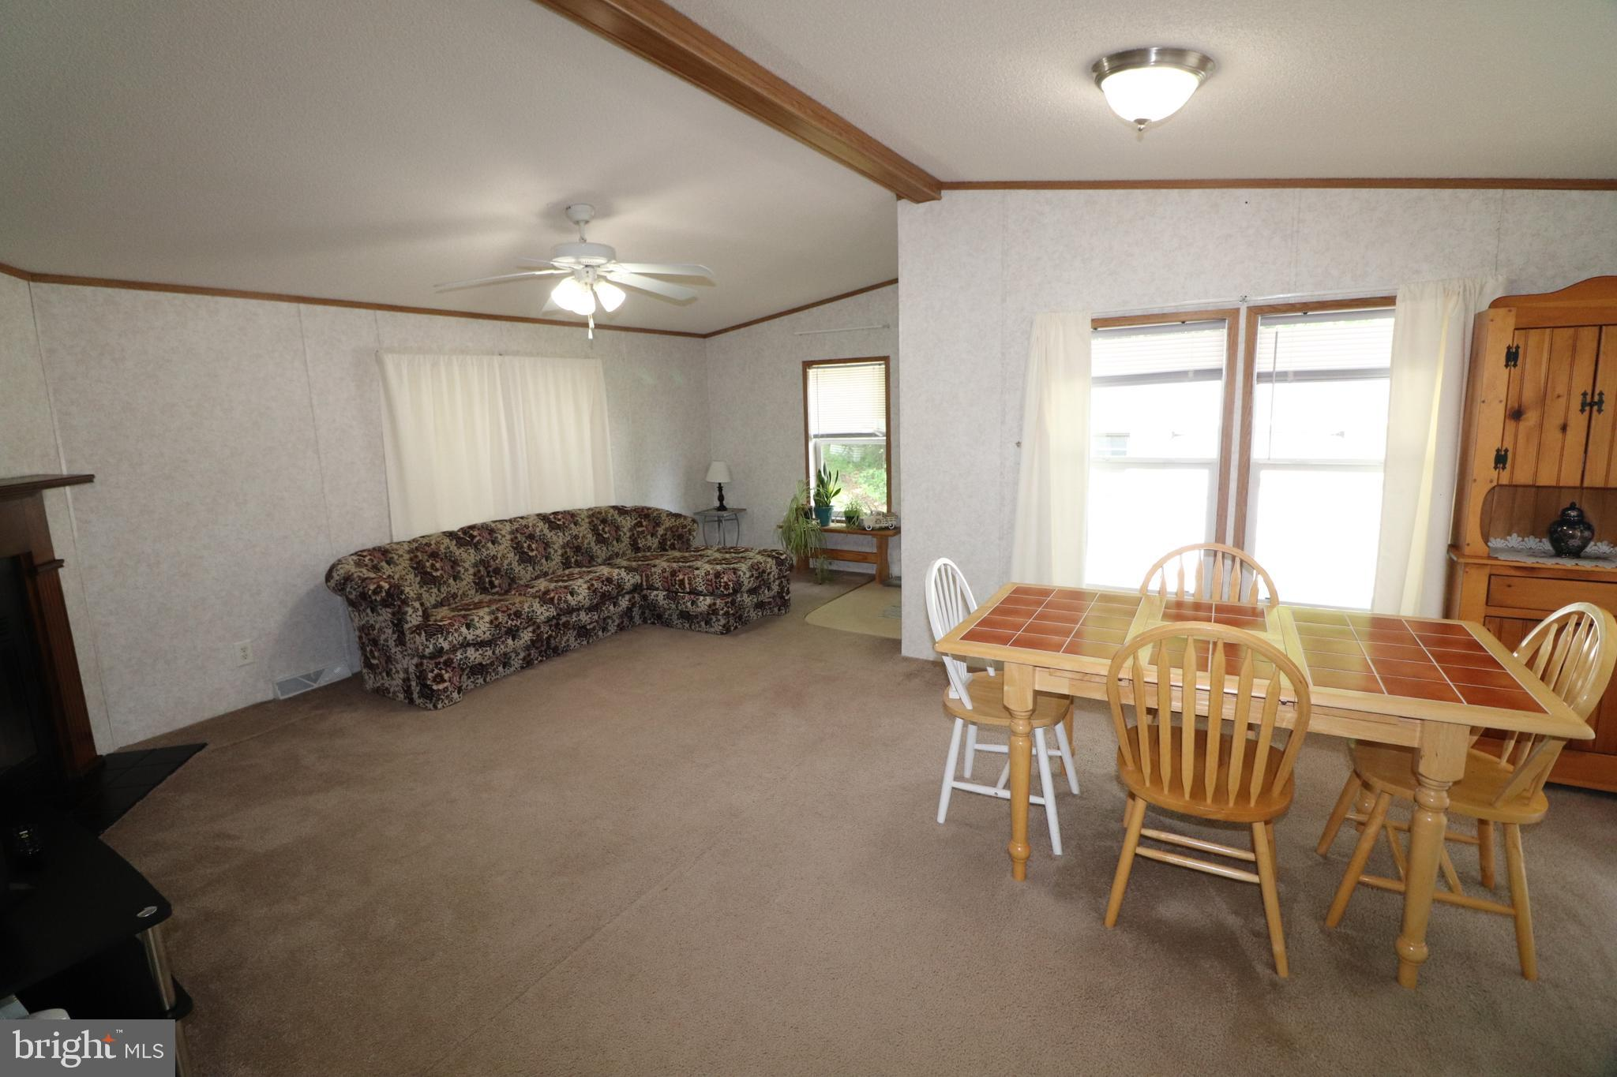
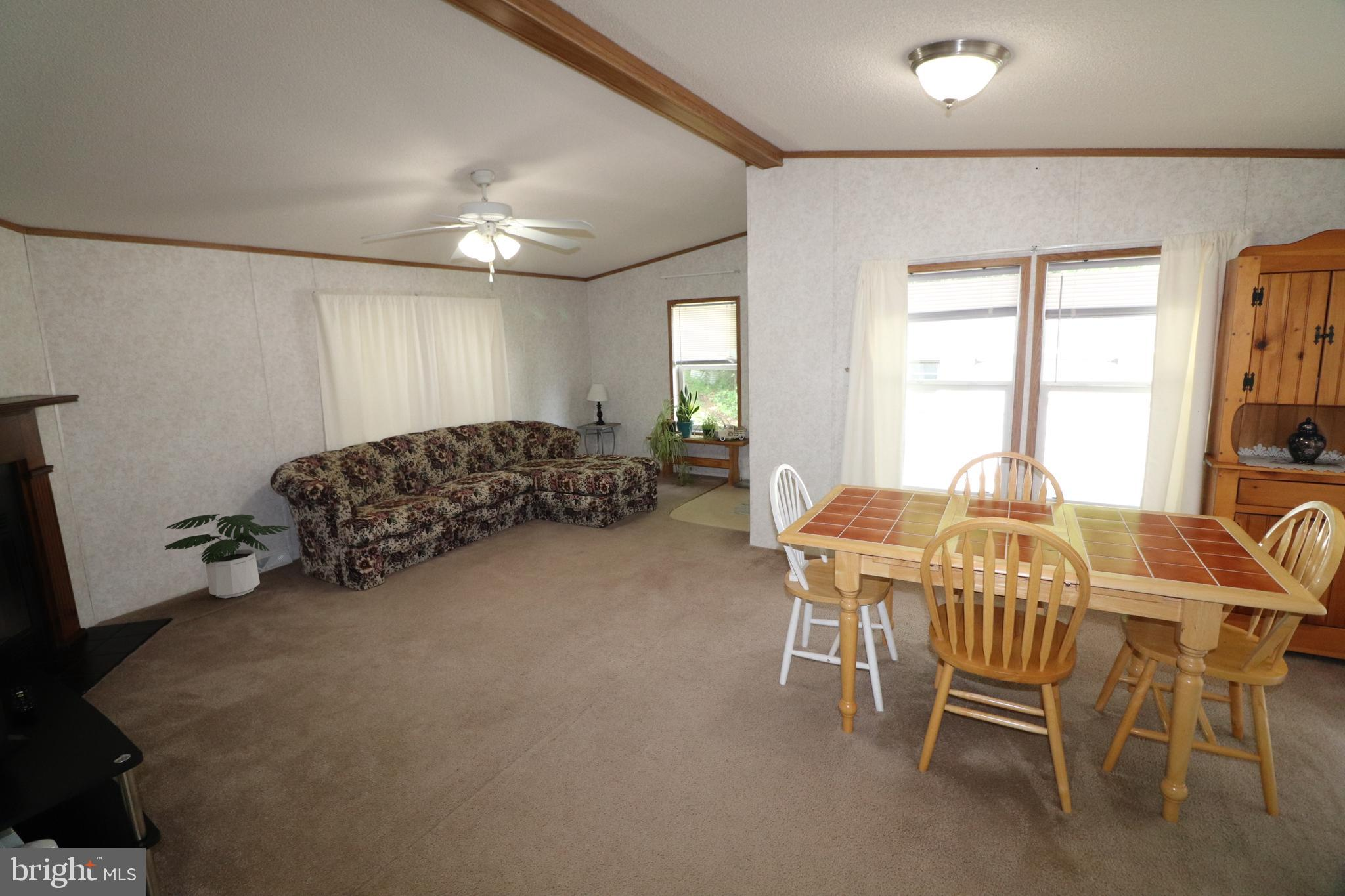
+ potted plant (234, 553)
